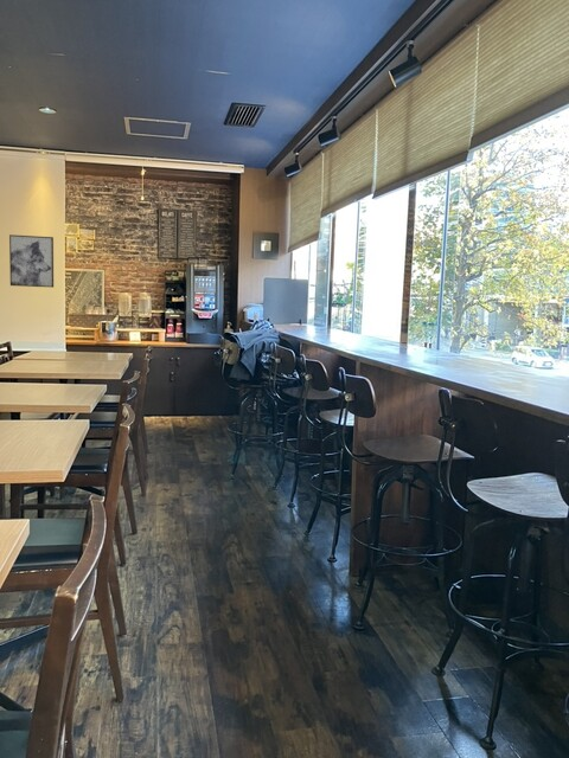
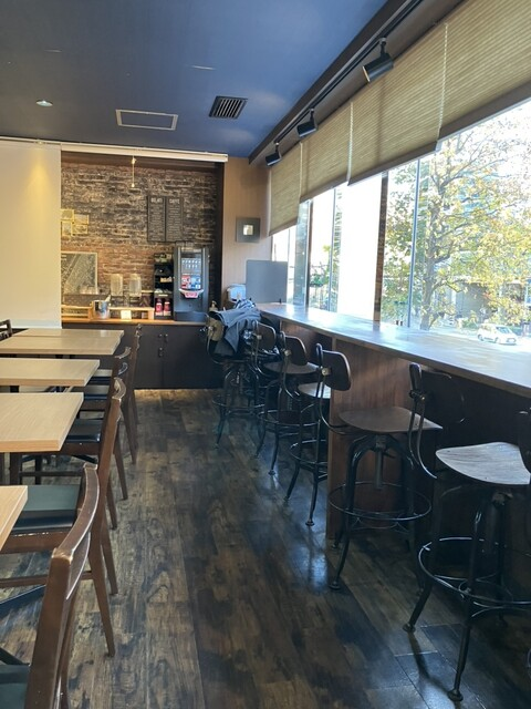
- wall art (31, 261)
